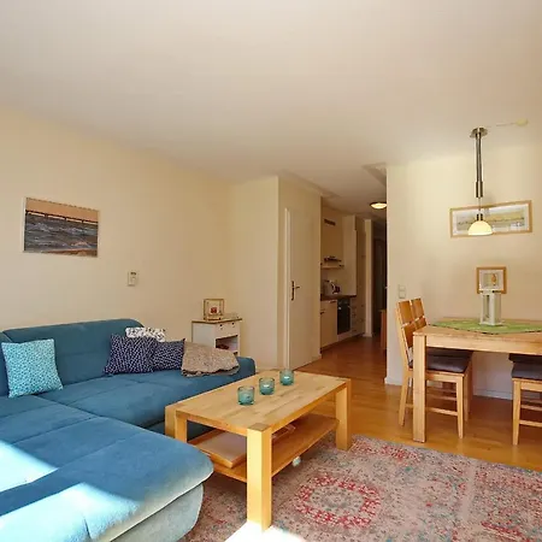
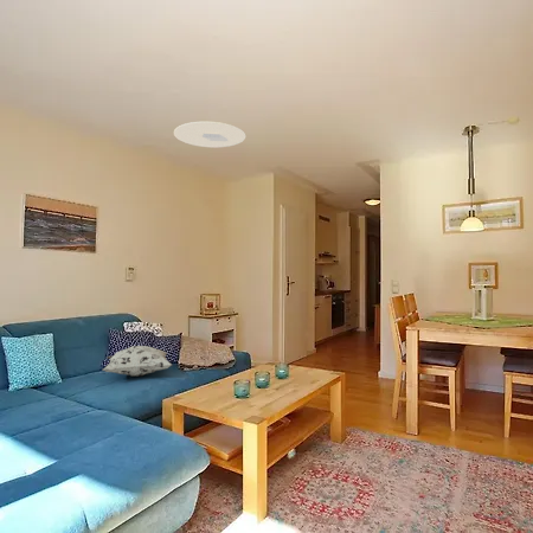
+ decorative pillow (137, 360)
+ ceiling light (210, 131)
